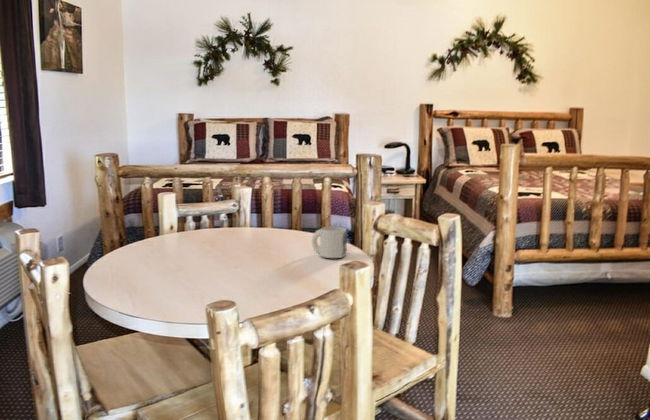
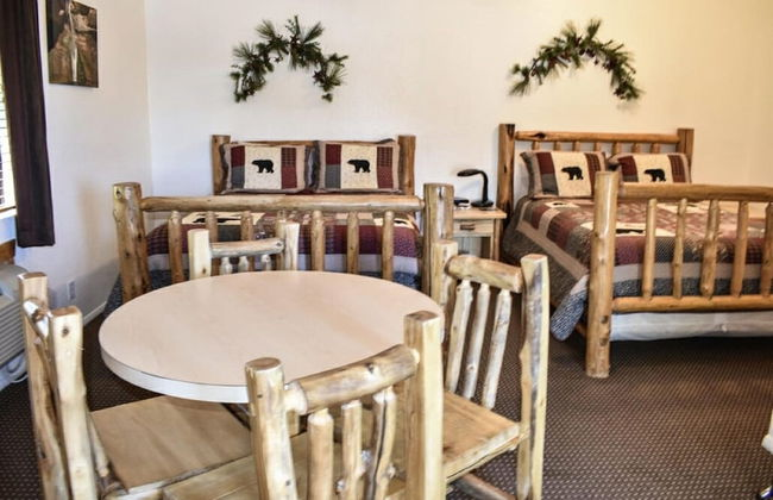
- mug (328, 241)
